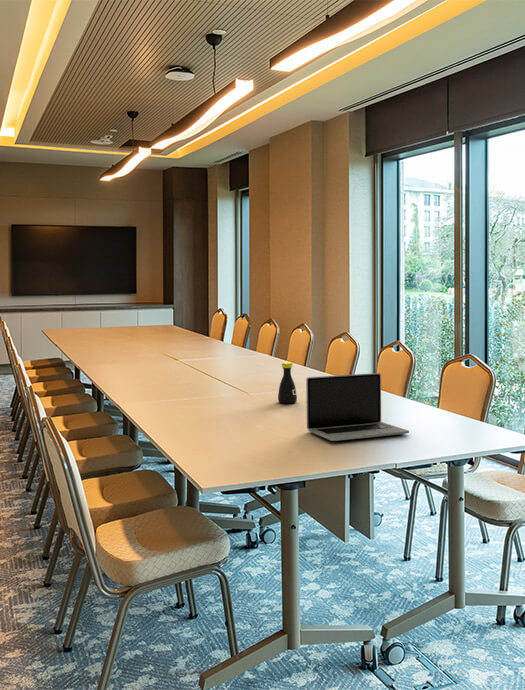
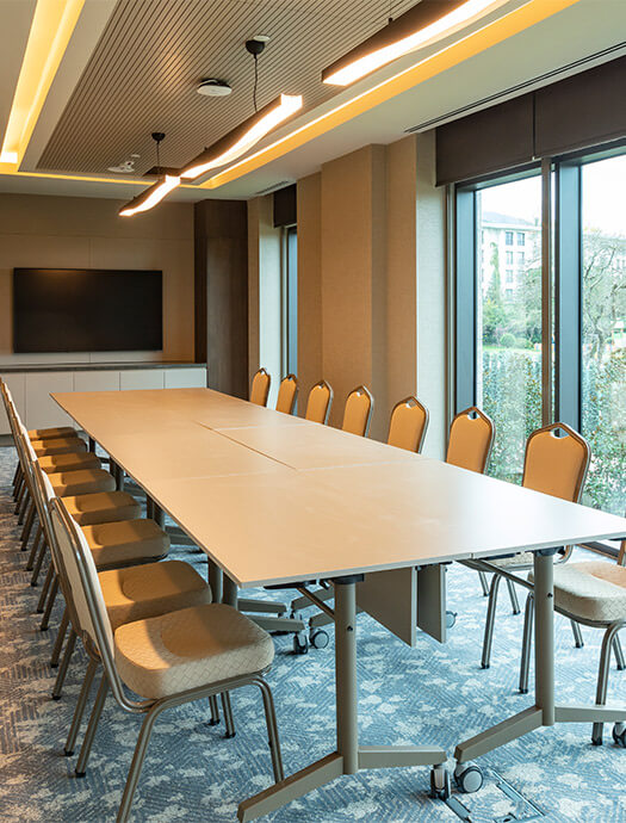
- bottle (287, 382)
- laptop (357, 405)
